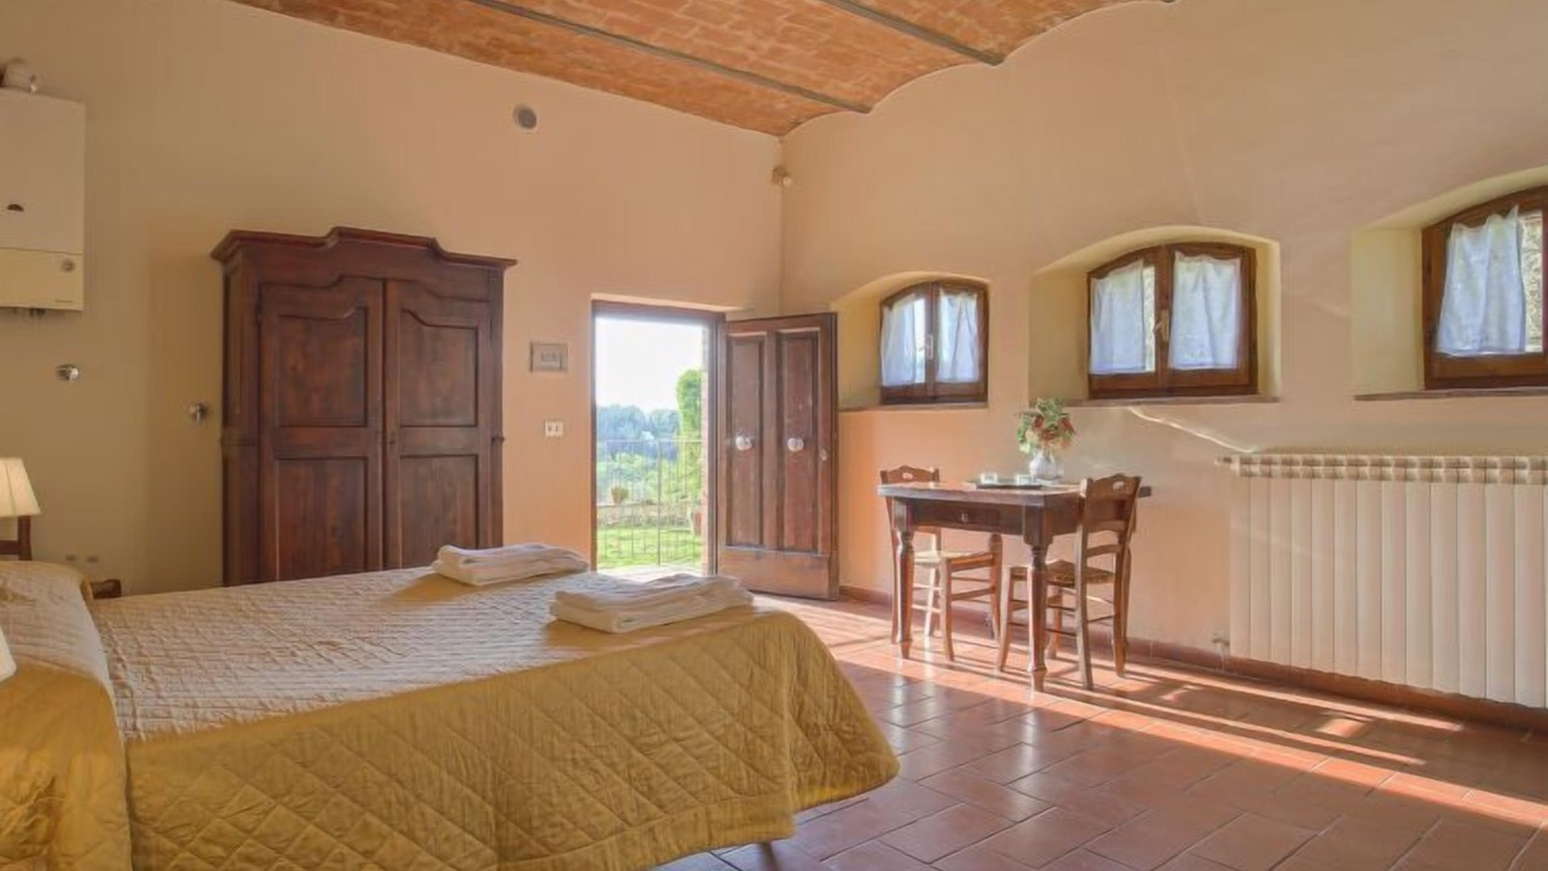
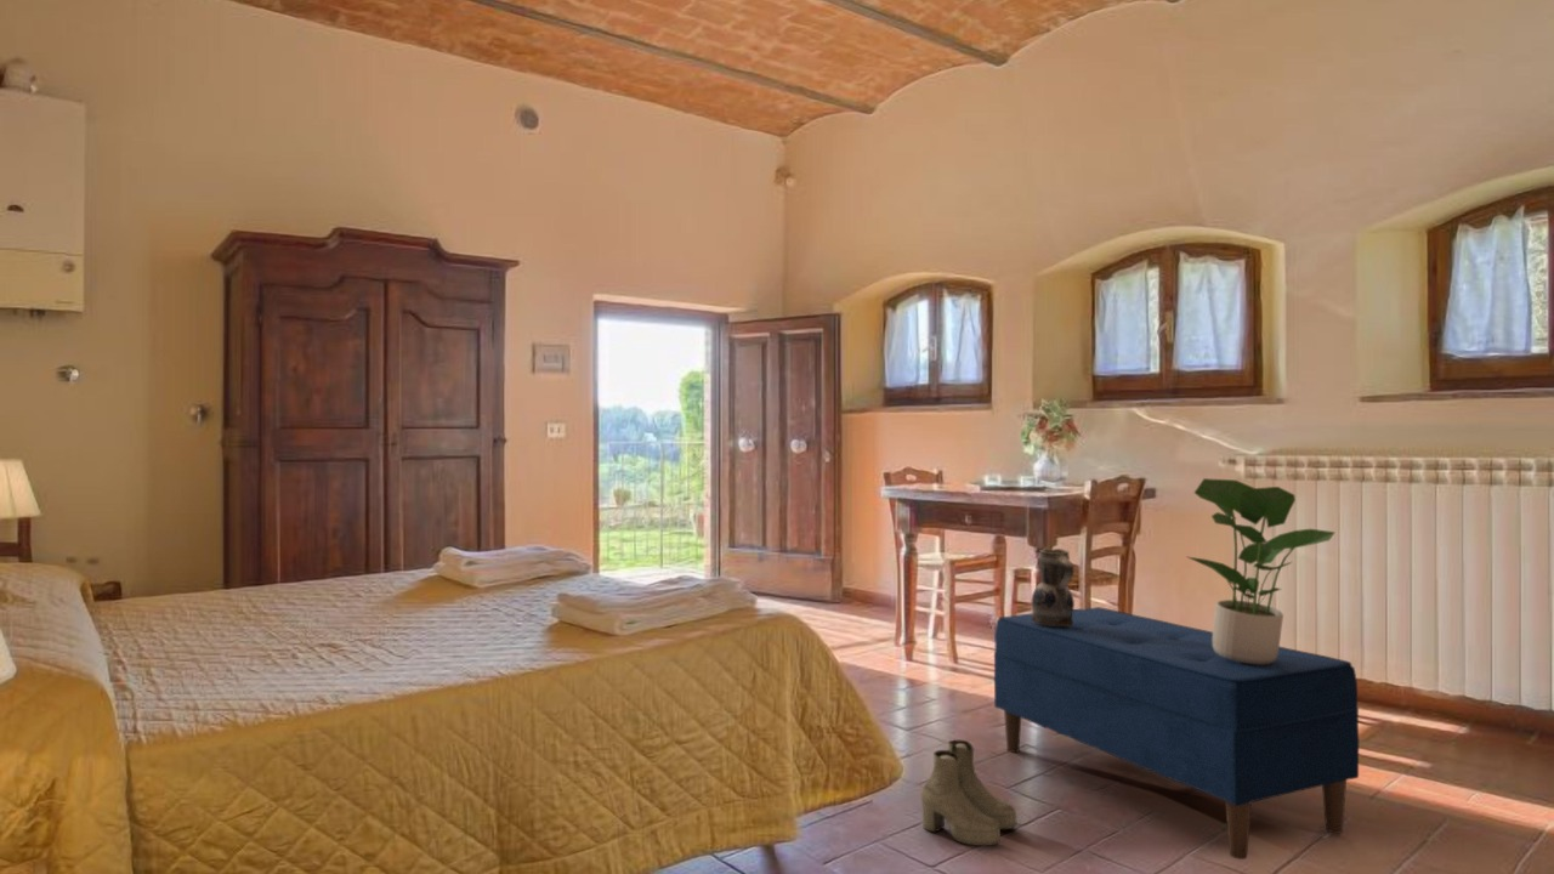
+ ceramic jug (1055, 586)
+ bench (1155, 711)
+ potted plant (1246, 568)
+ boots (968, 789)
